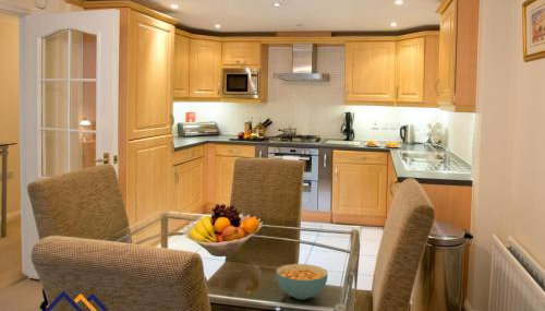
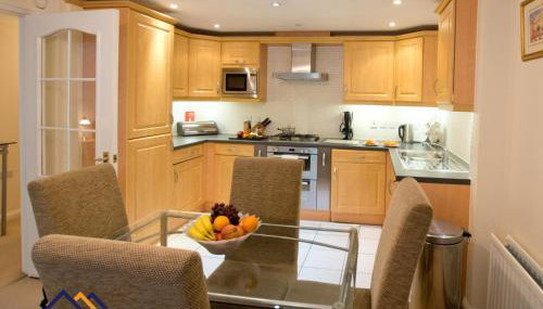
- cereal bowl (301, 284)
